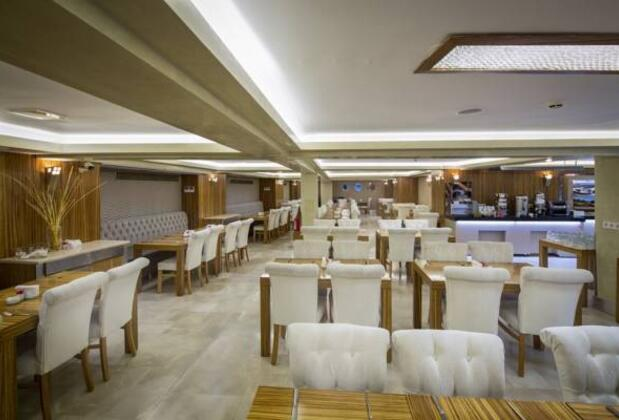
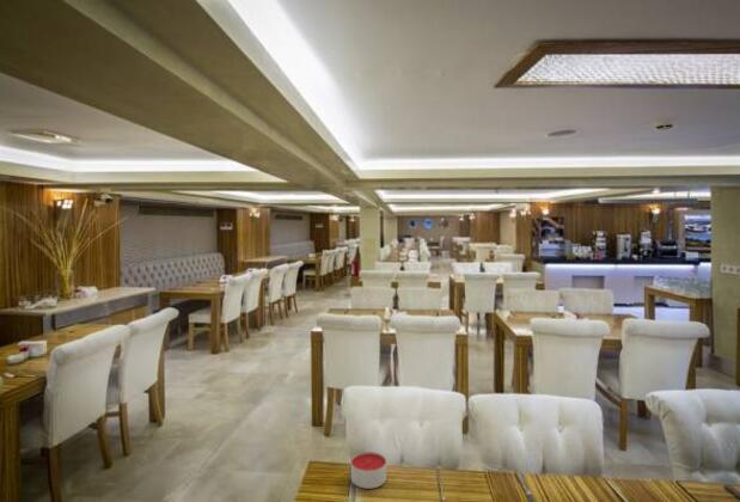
+ candle (368, 469)
